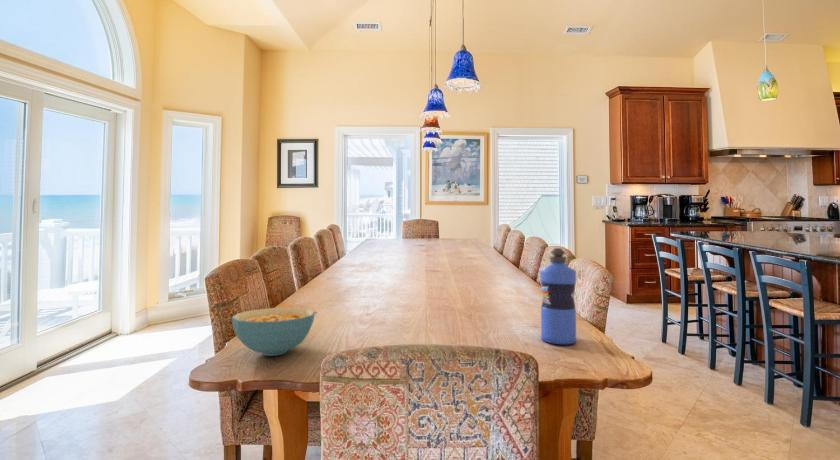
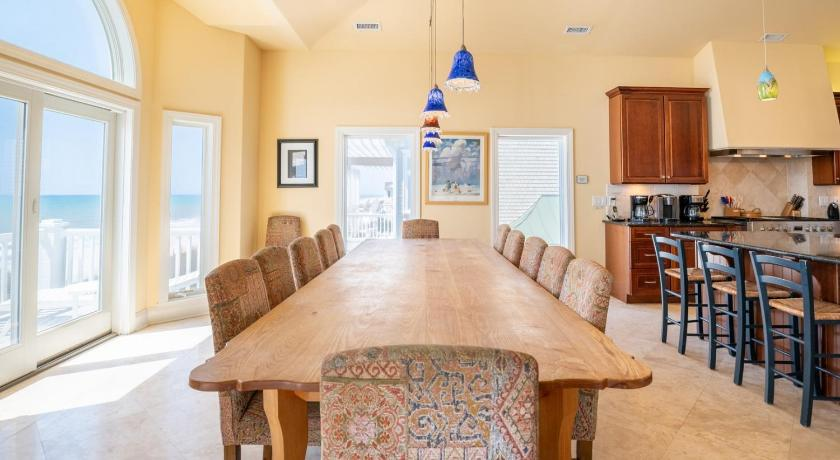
- water bottle (558, 294)
- cereal bowl (274, 333)
